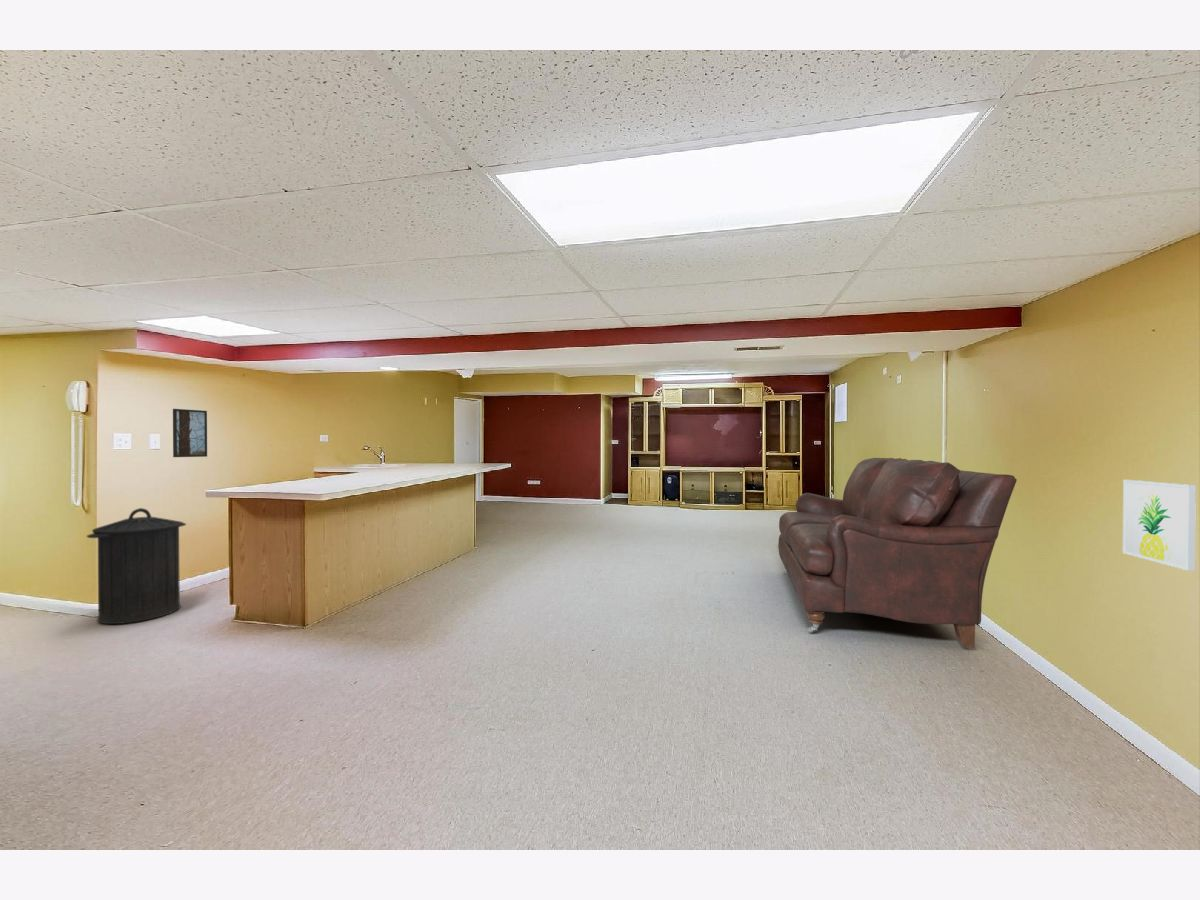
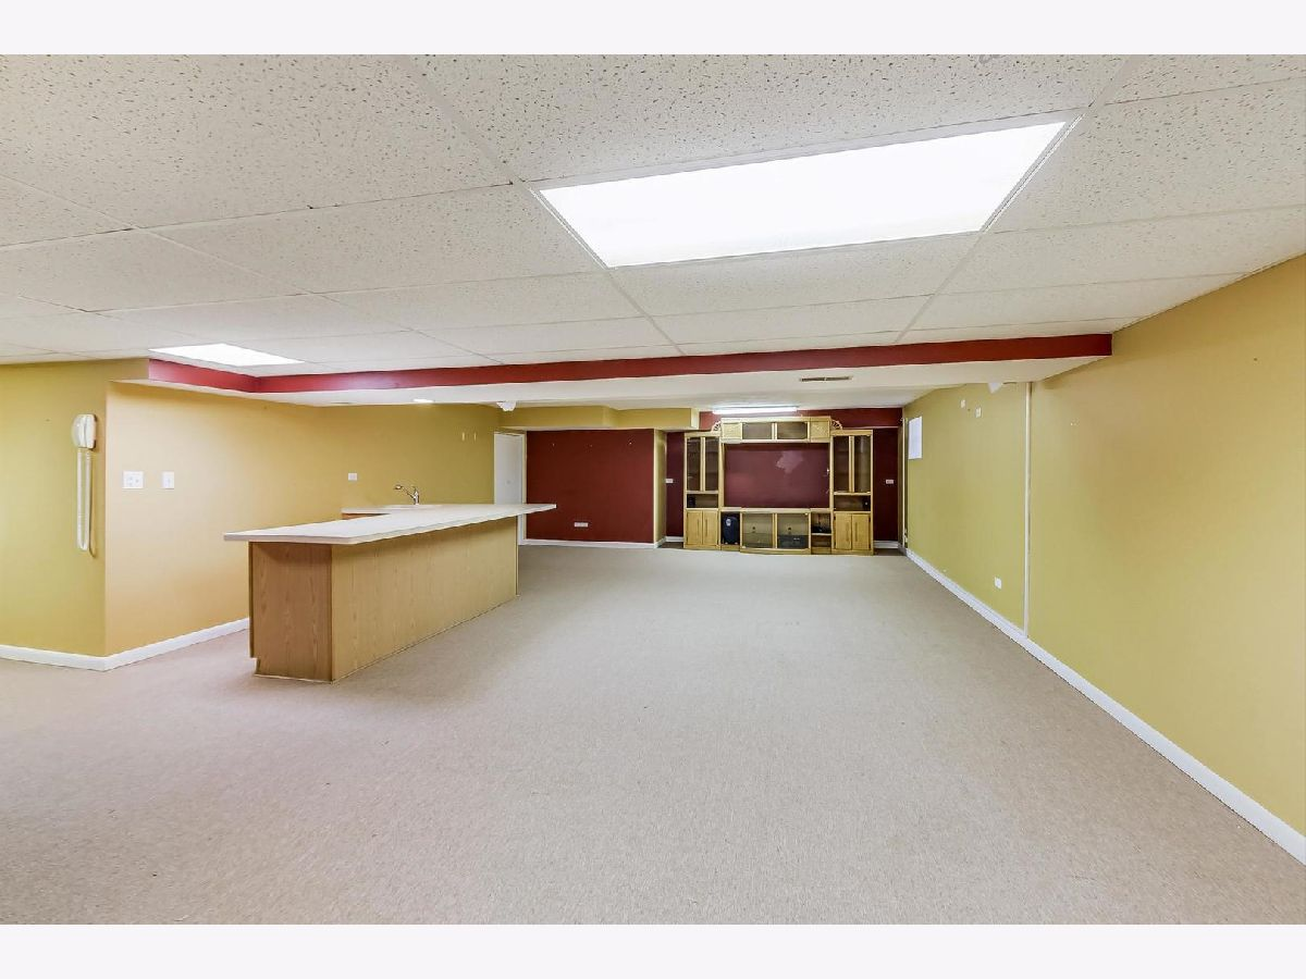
- wall art (1156, 521)
- trash can (140, 561)
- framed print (190, 433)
- sofa (869, 531)
